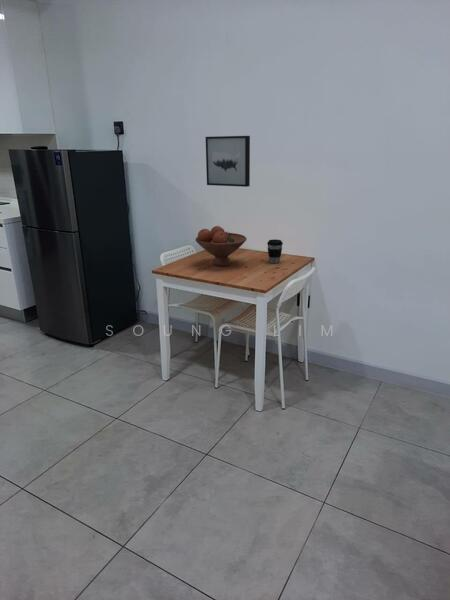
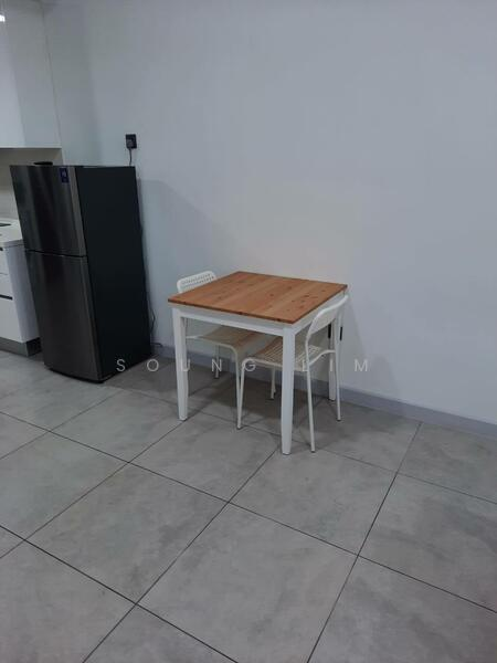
- coffee cup (274, 251)
- fruit bowl (221, 246)
- wall art (227, 161)
